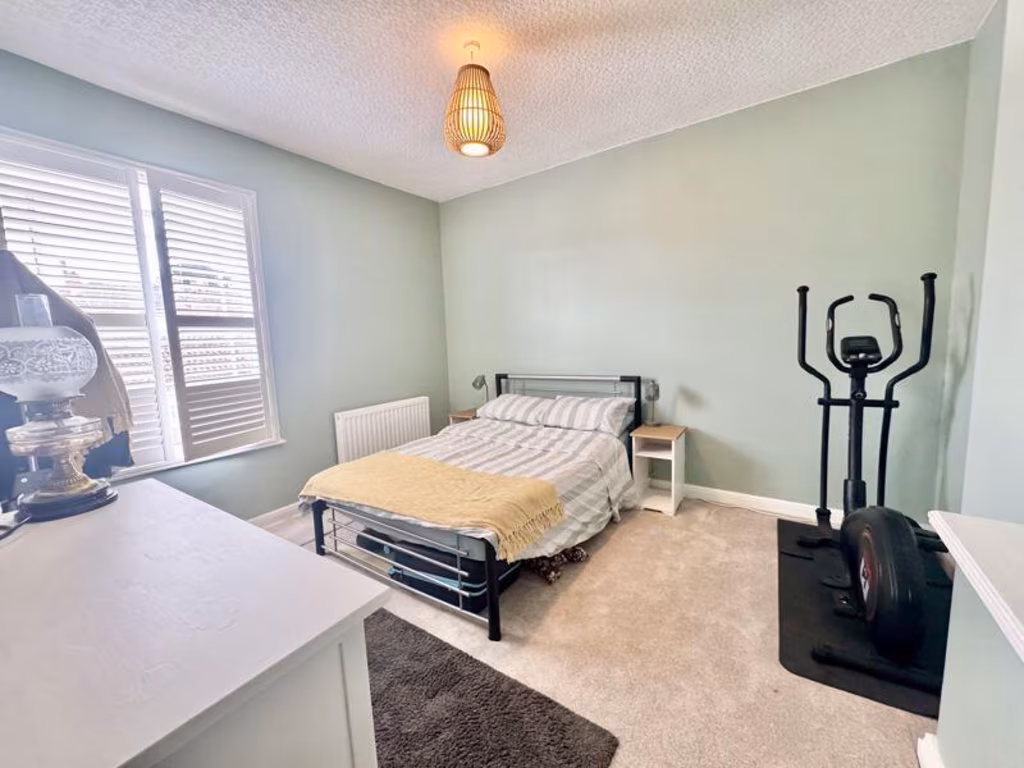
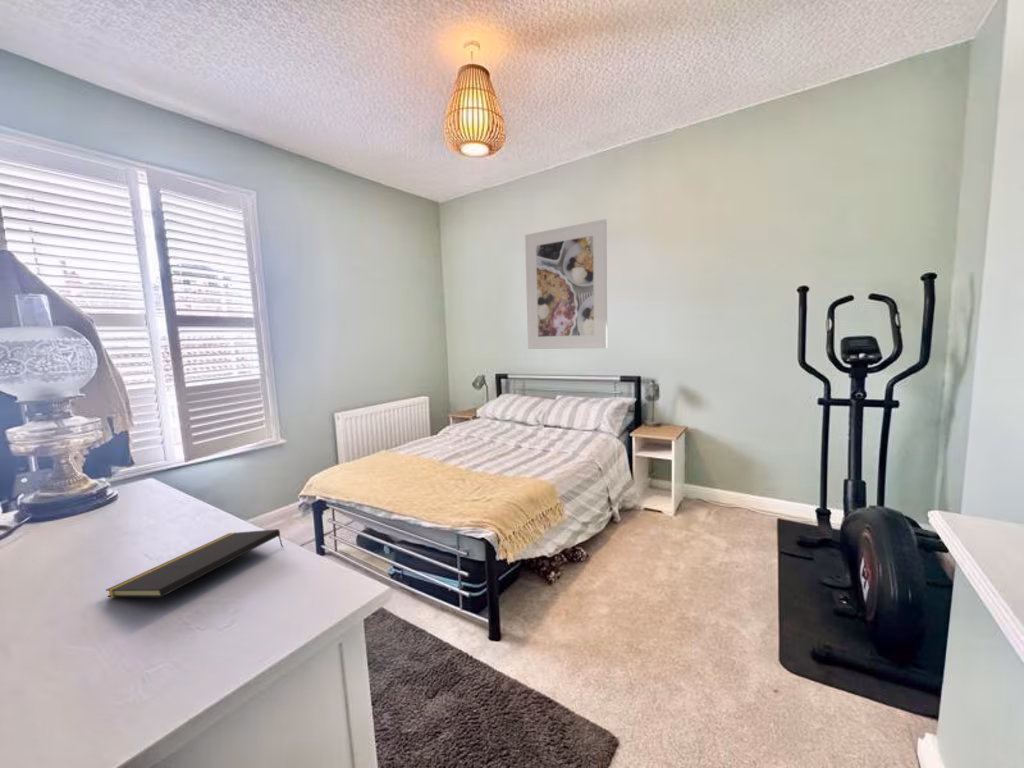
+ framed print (564, 289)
+ notepad (200, 560)
